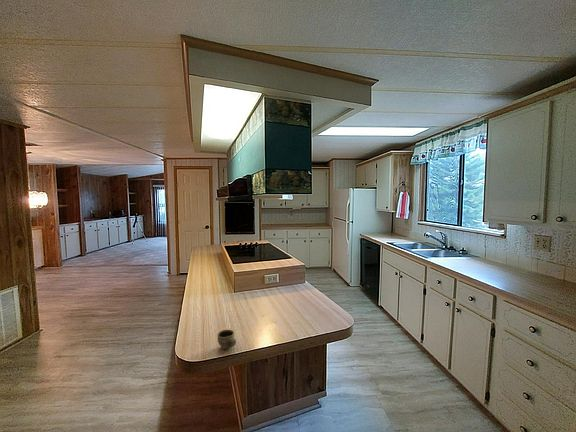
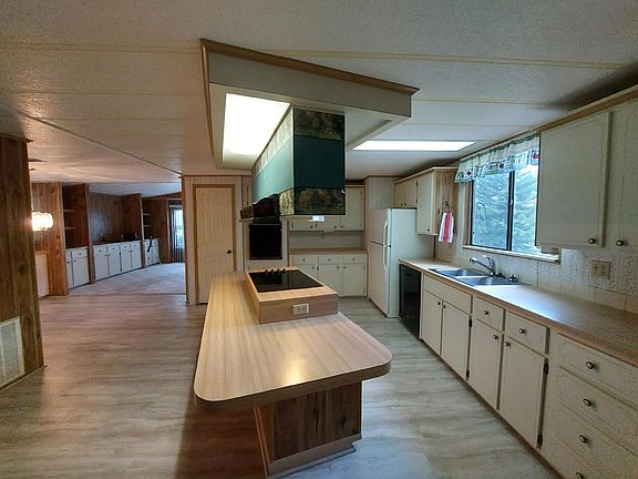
- cup (227, 341)
